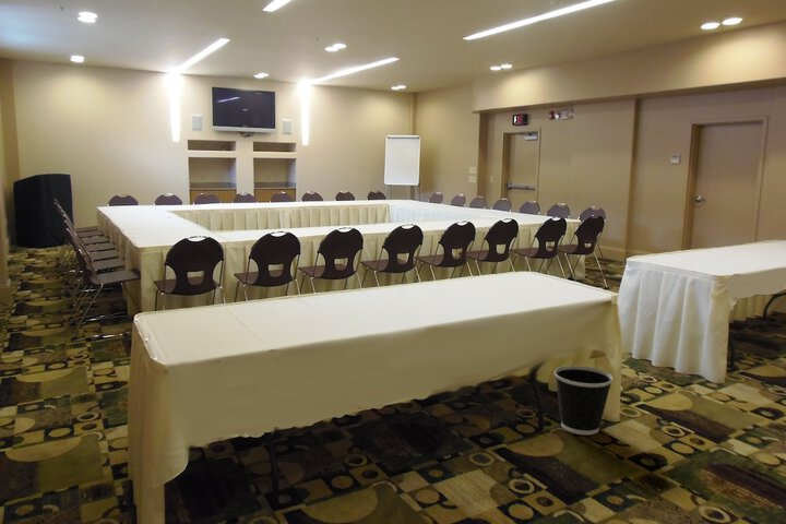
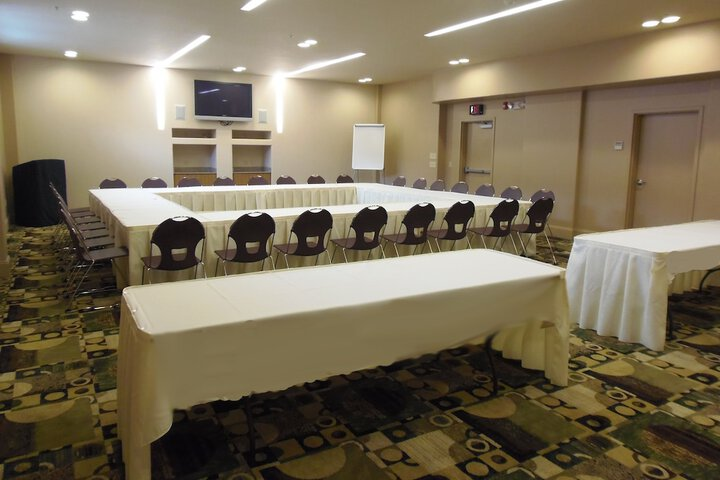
- wastebasket (581, 401)
